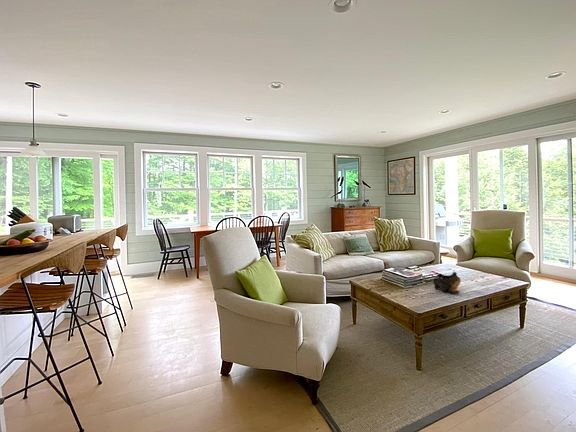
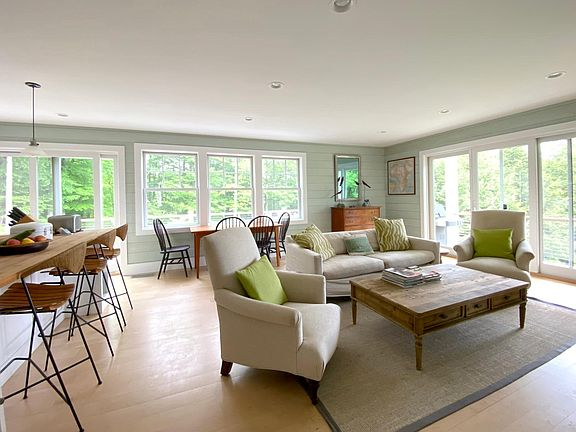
- decorative bowl (446, 282)
